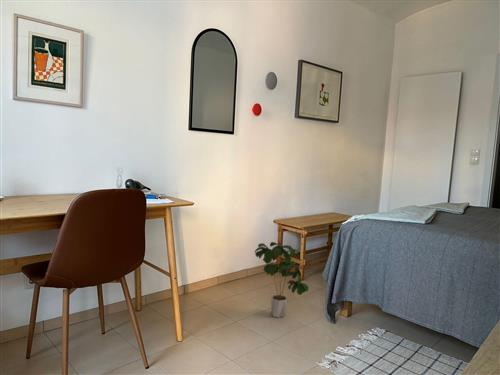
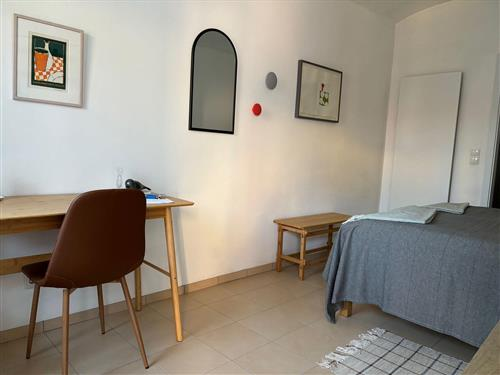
- potted plant (280, 283)
